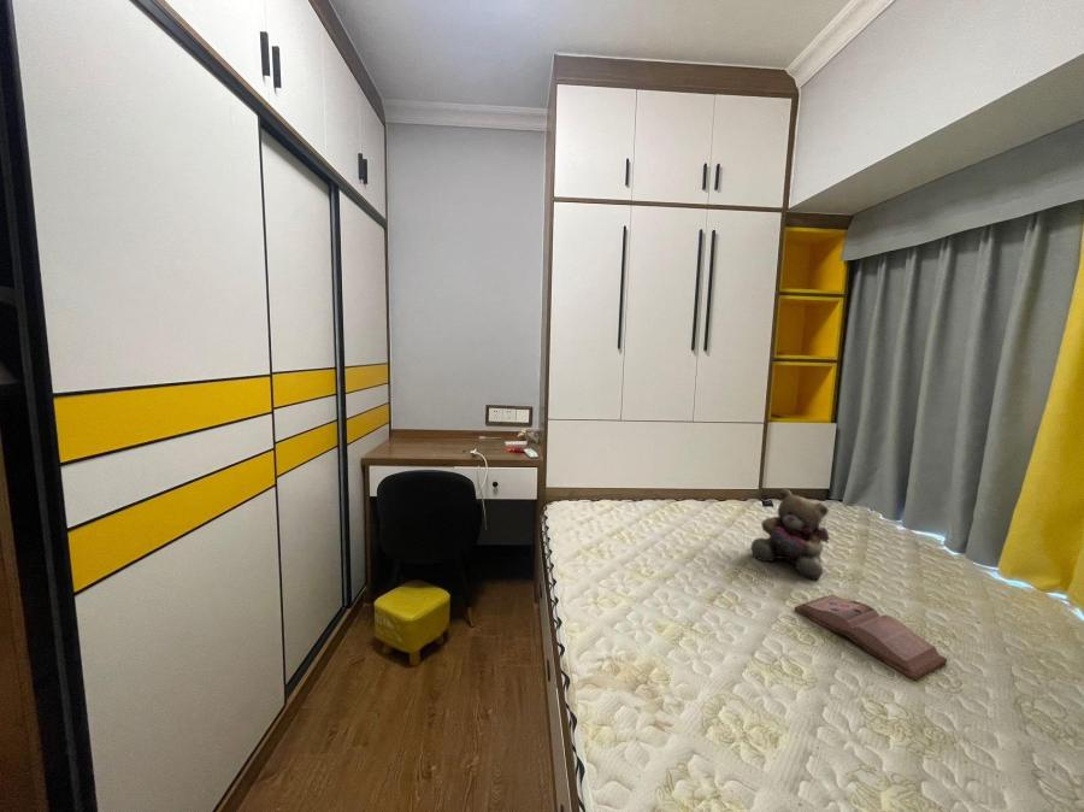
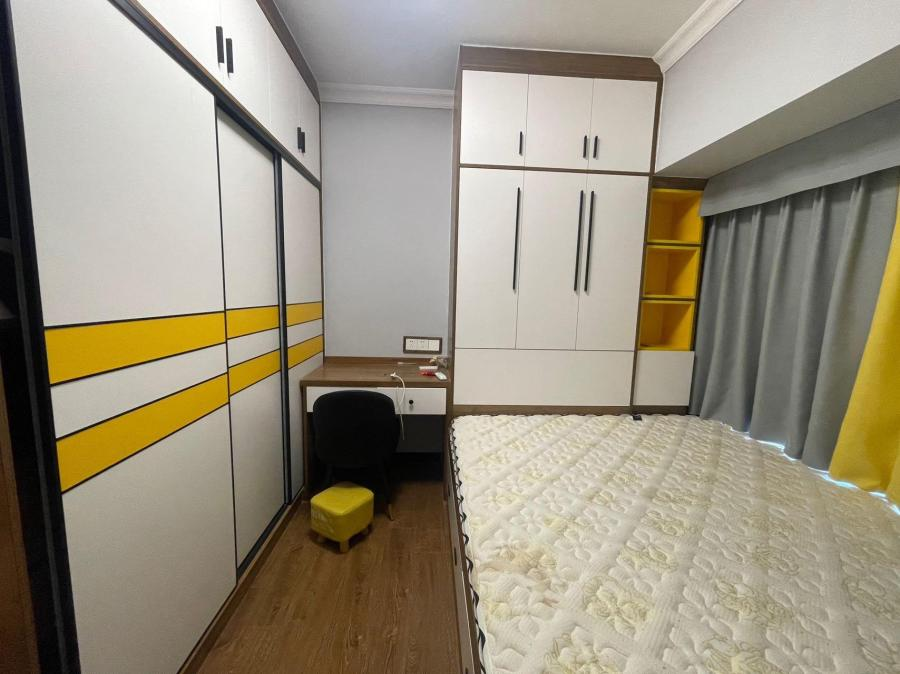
- teddy bear (791, 526)
- hardback book (865, 625)
